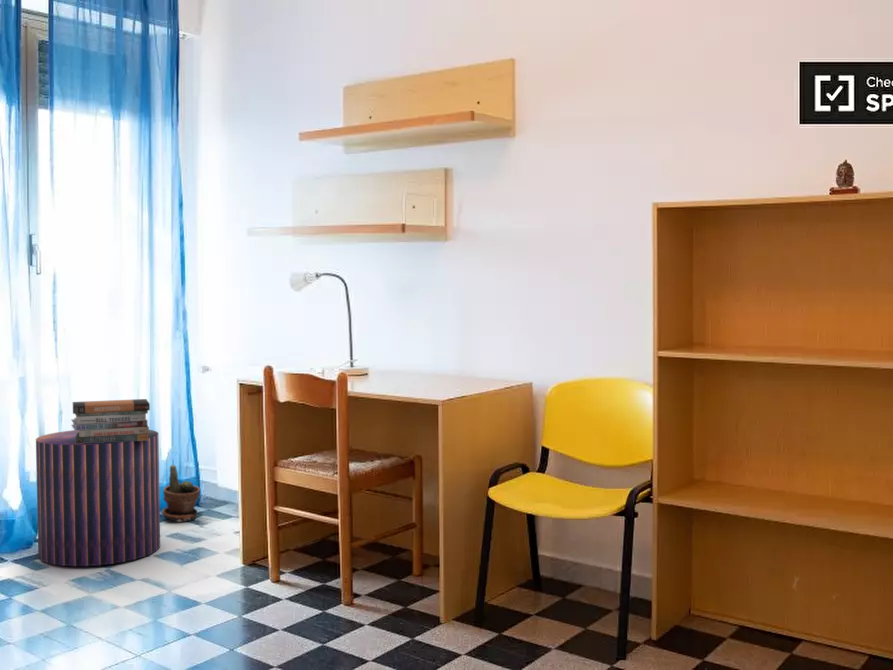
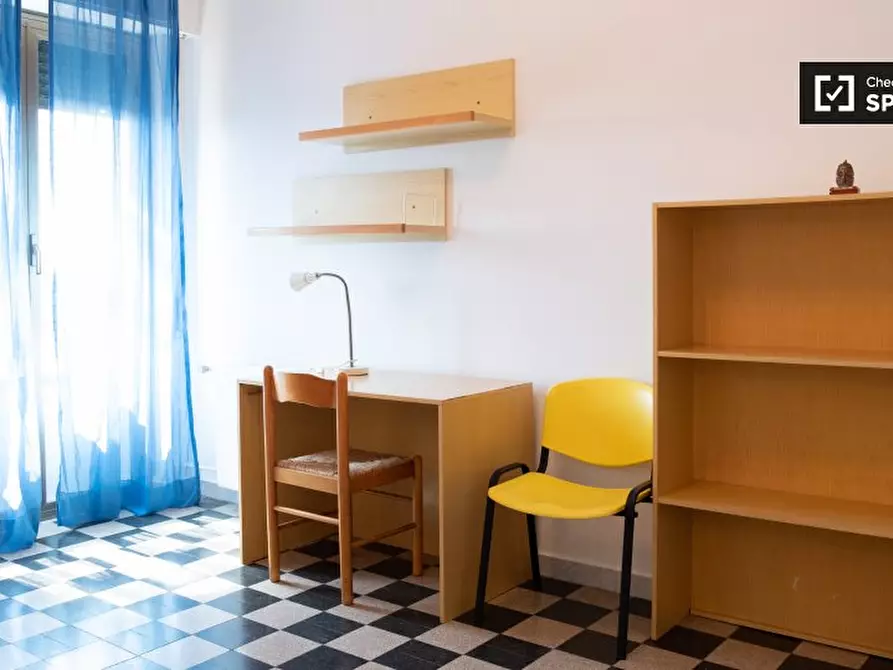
- pouf (99, 493)
- potted plant (180, 490)
- book stack (110, 420)
